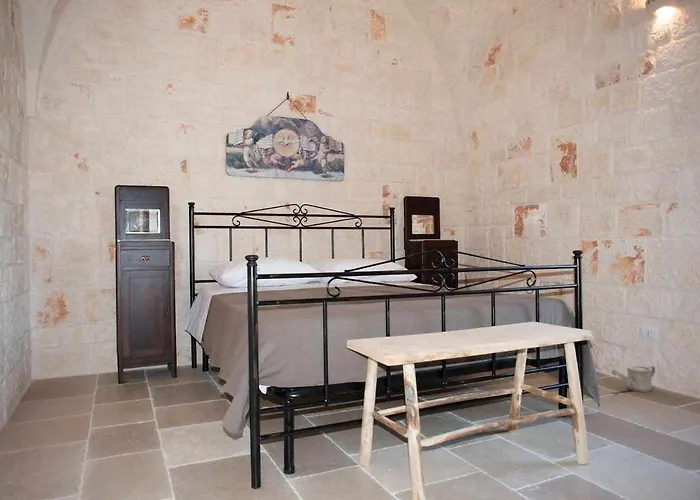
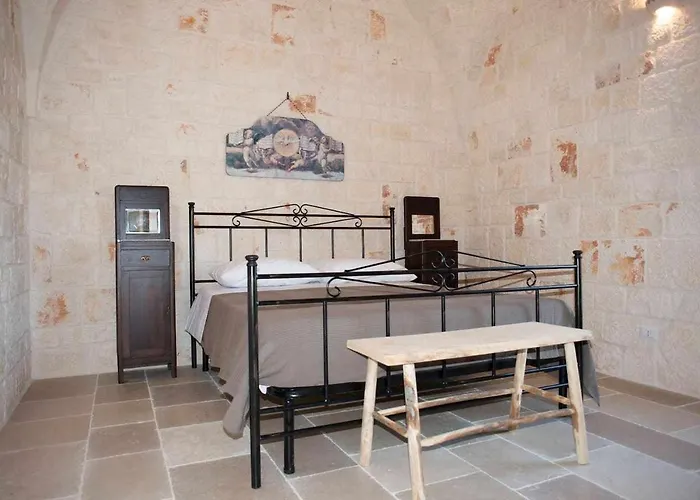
- watering can (634, 377)
